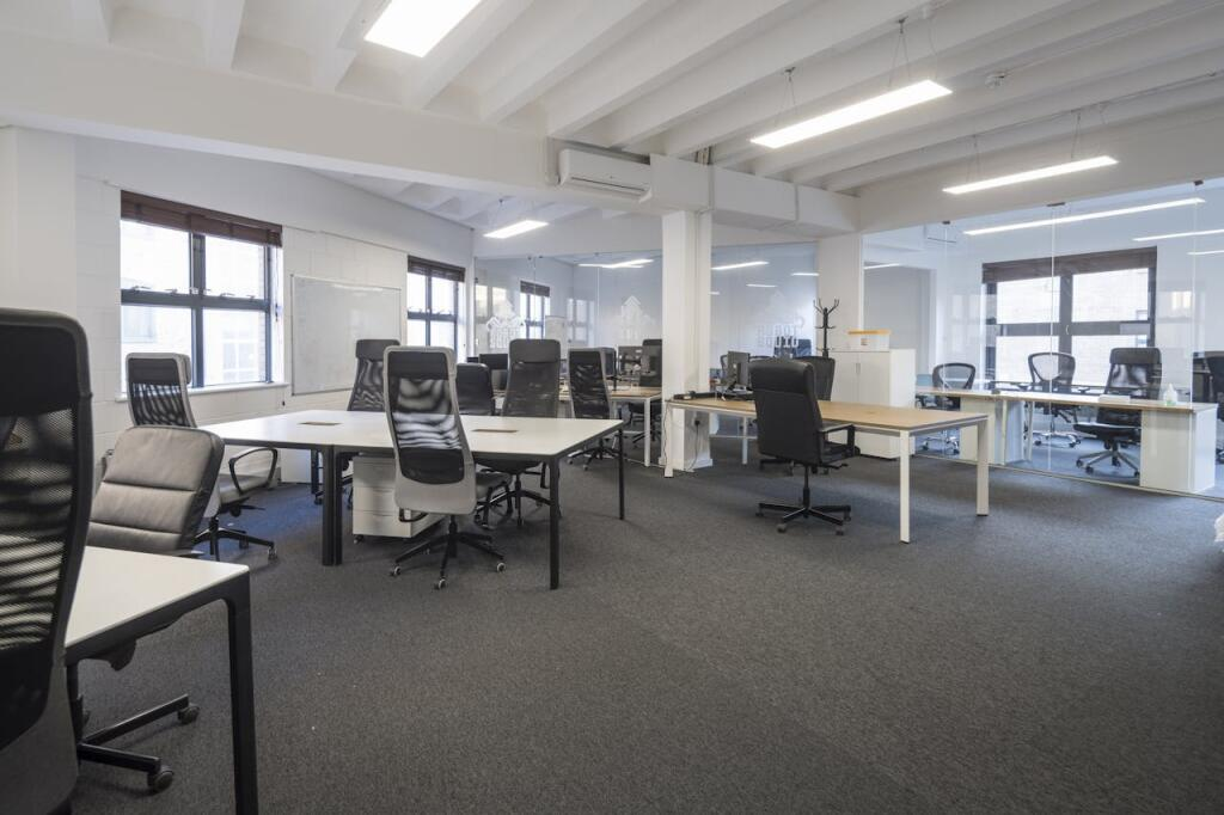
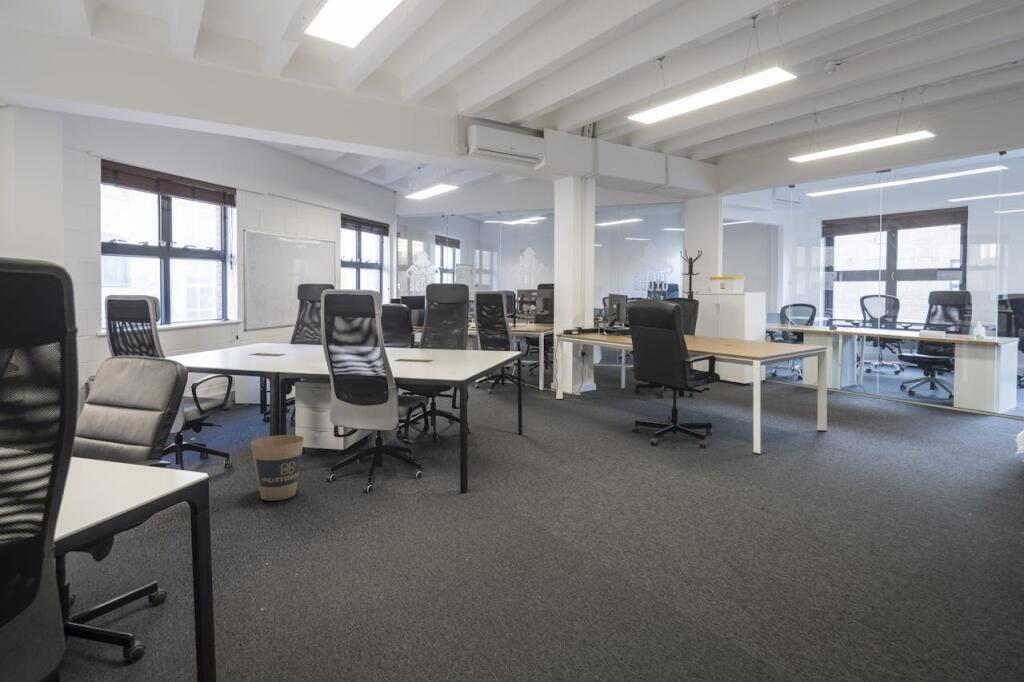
+ trash can (278, 467)
